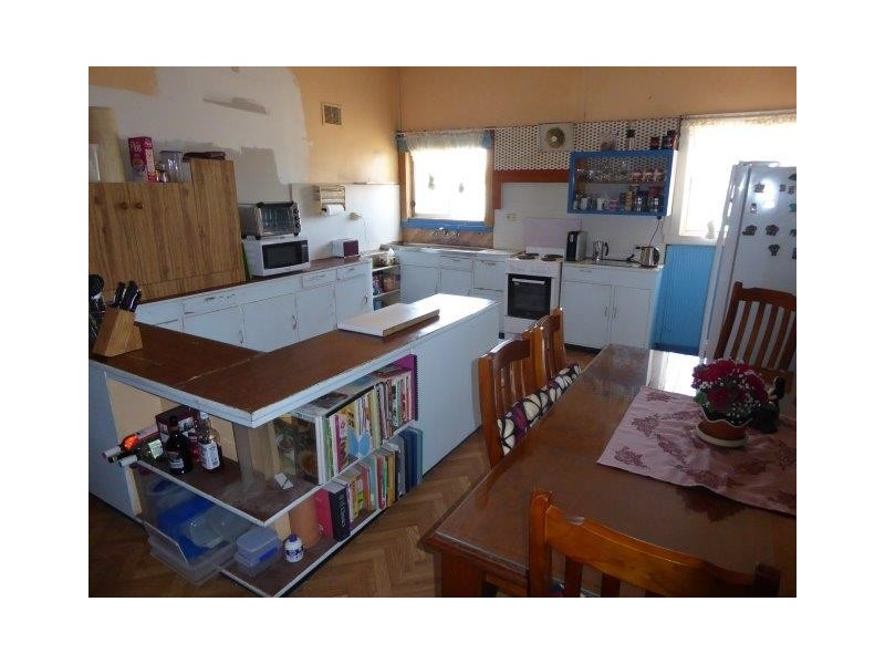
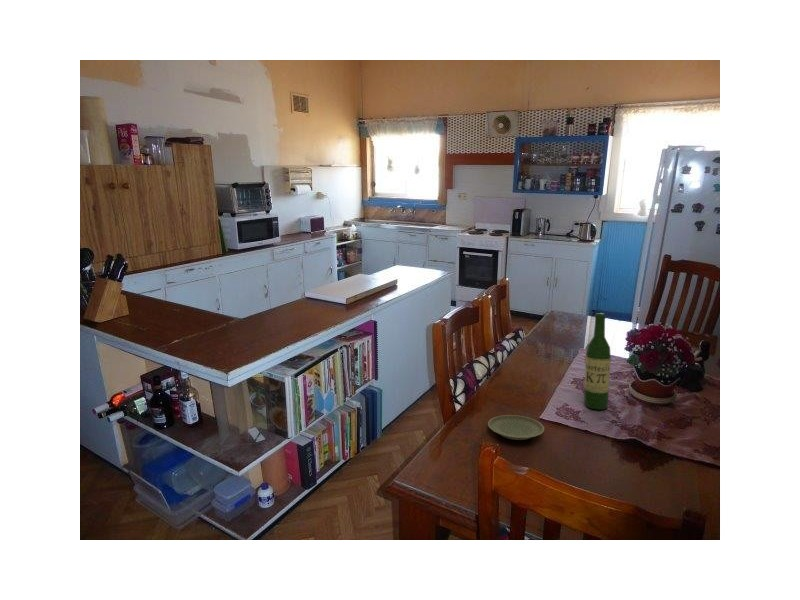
+ plate (515, 428)
+ wine bottle (597, 360)
